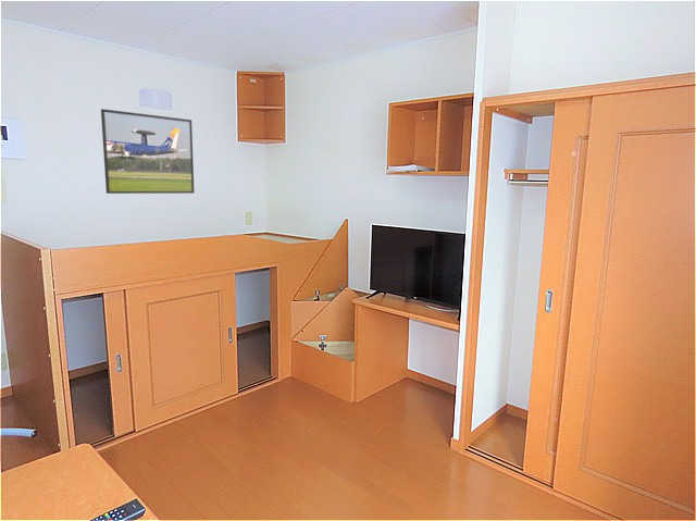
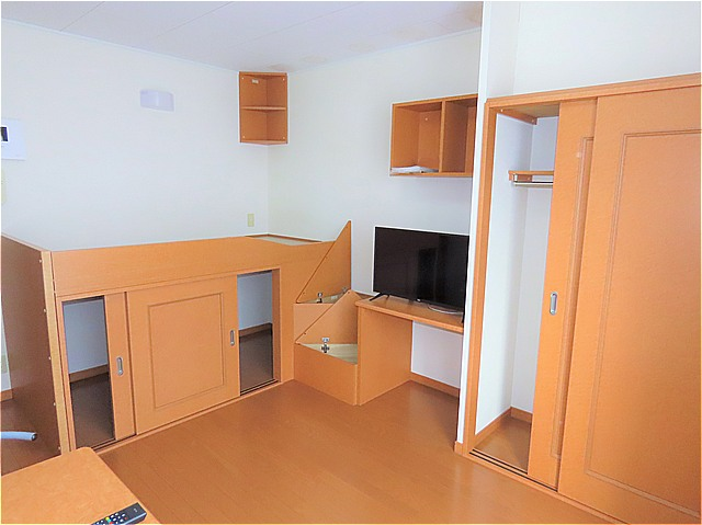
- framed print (151, 154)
